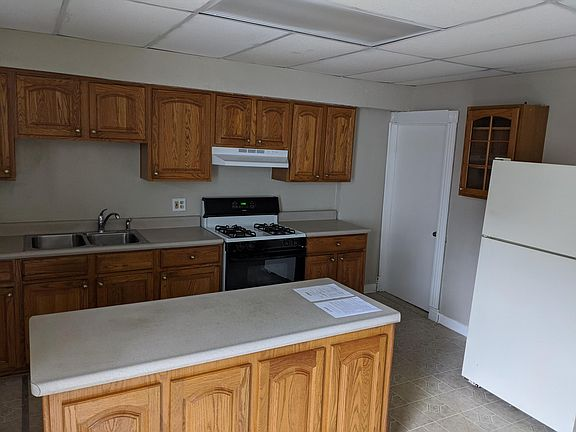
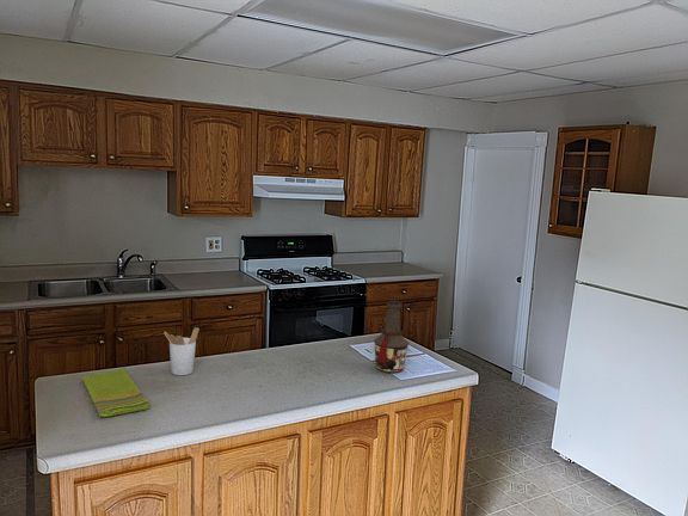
+ utensil holder (179, 350)
+ dish towel (113, 389)
+ bottle (391, 336)
